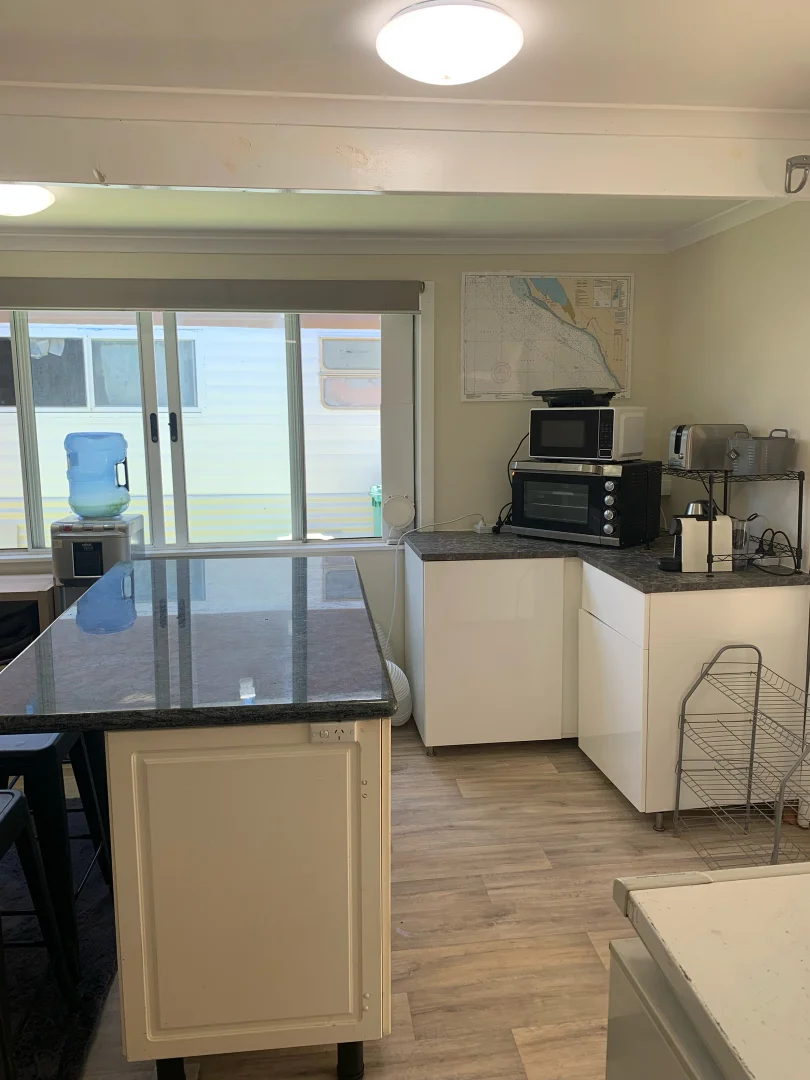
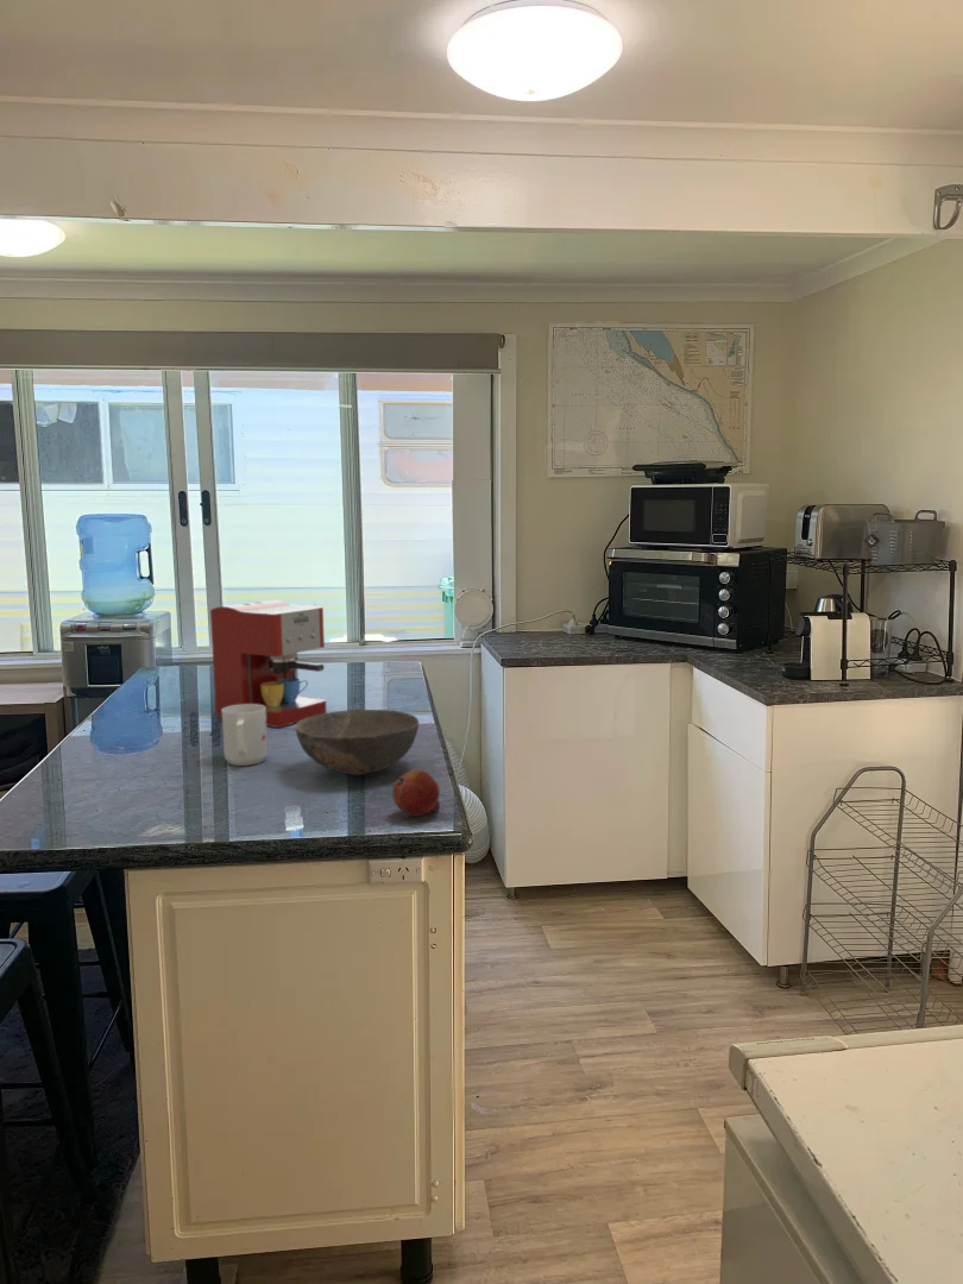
+ bowl (357, 745)
+ coffee maker (269, 660)
+ fruit (417, 792)
+ mug (244, 736)
